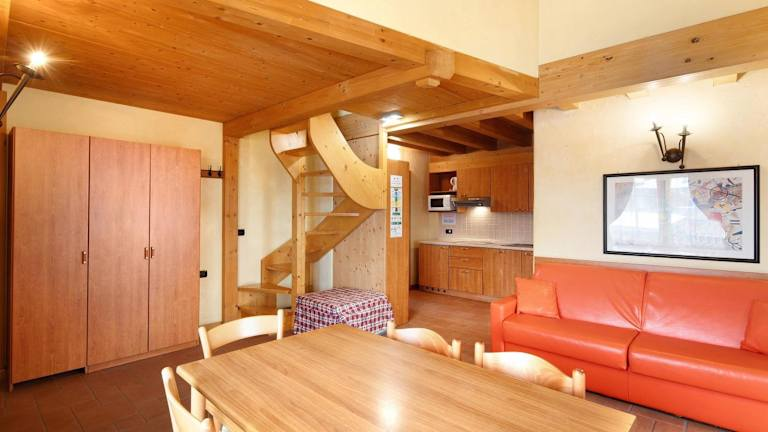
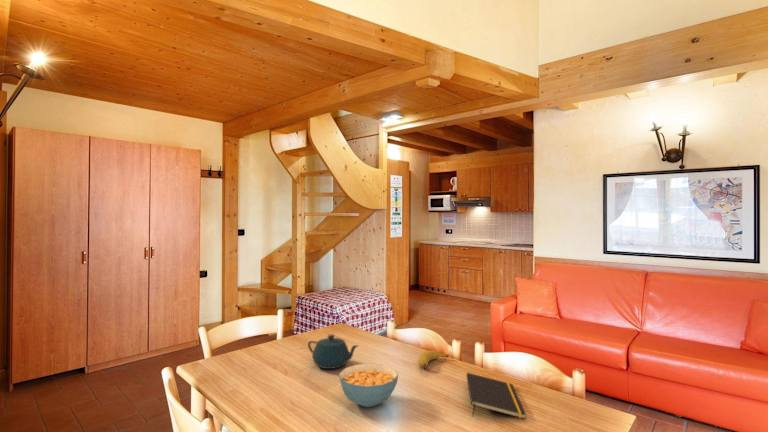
+ teapot (332, 350)
+ notepad (493, 393)
+ cereal bowl (368, 388)
+ banana (431, 359)
